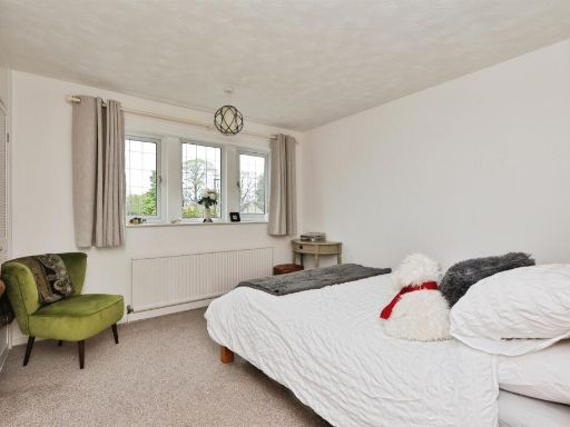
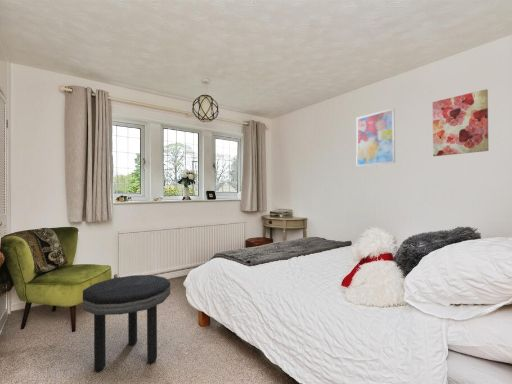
+ side table (128, 321)
+ wall art (458, 124)
+ wall art (374, 139)
